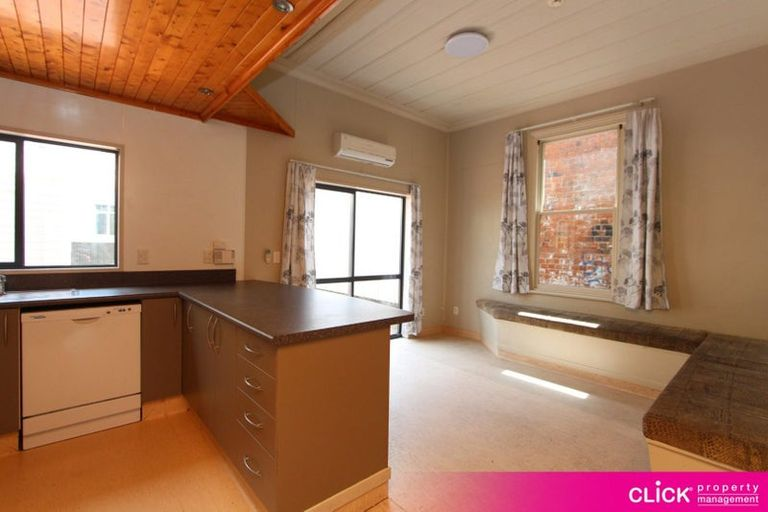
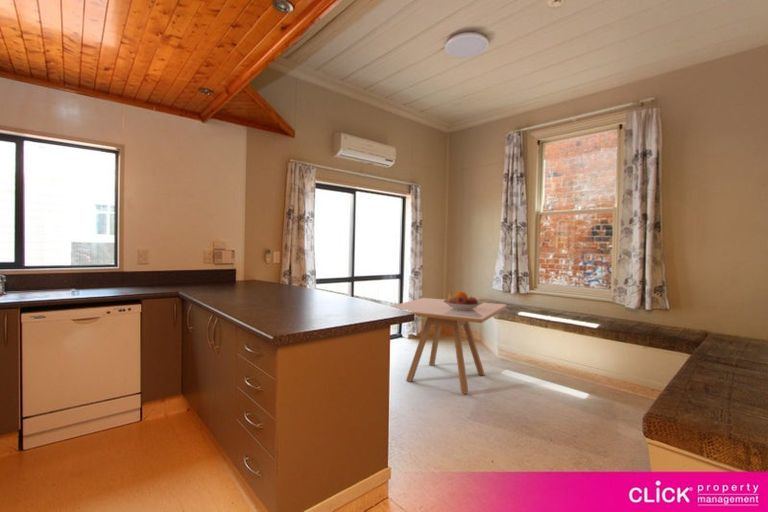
+ dining table (454, 339)
+ fruit bowl (462, 300)
